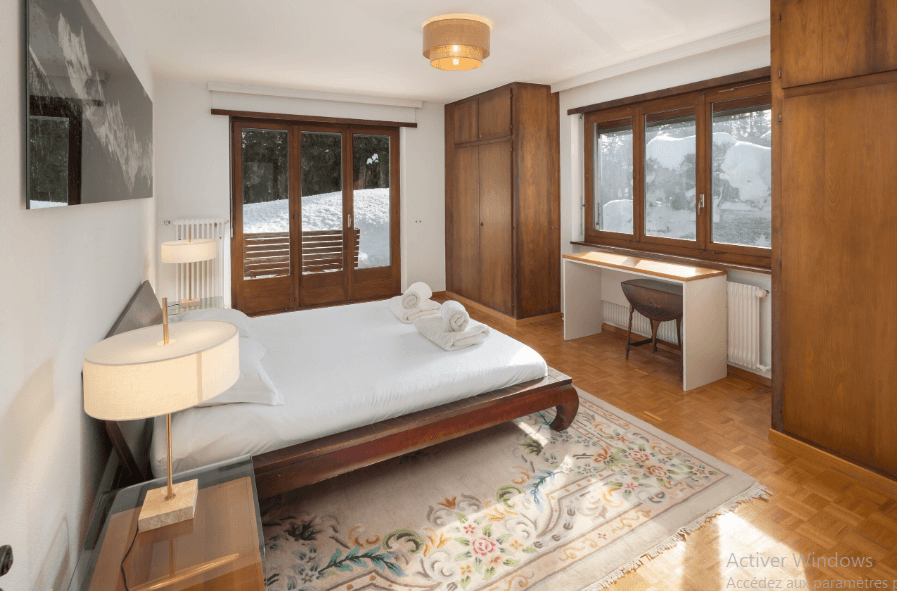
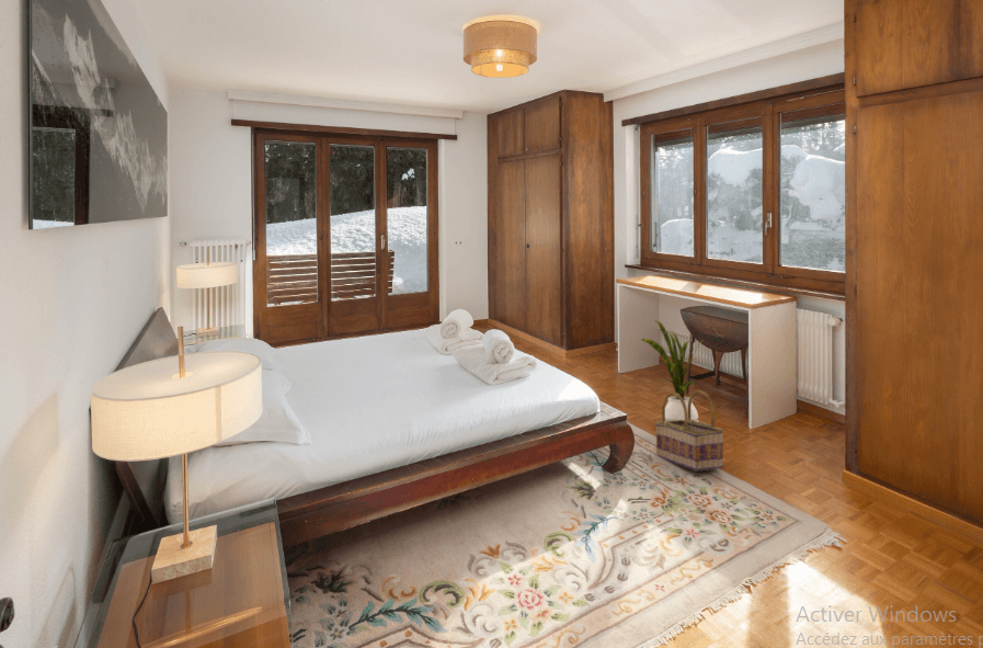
+ basket (688, 427)
+ house plant (676, 372)
